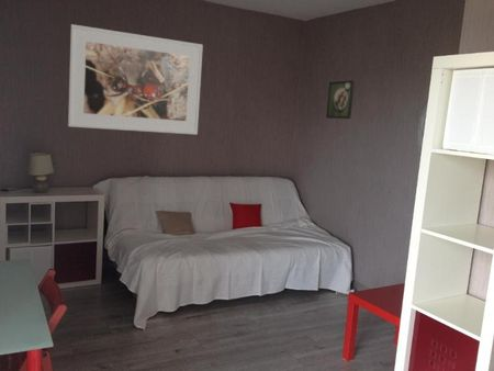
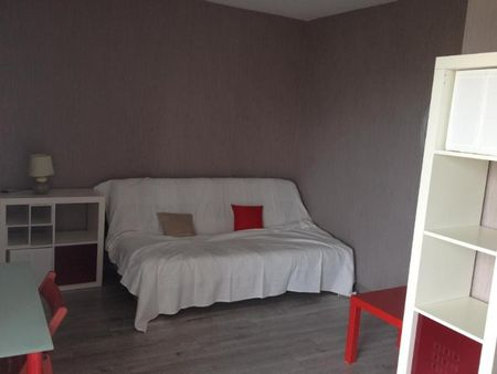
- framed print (339, 100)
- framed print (138, 83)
